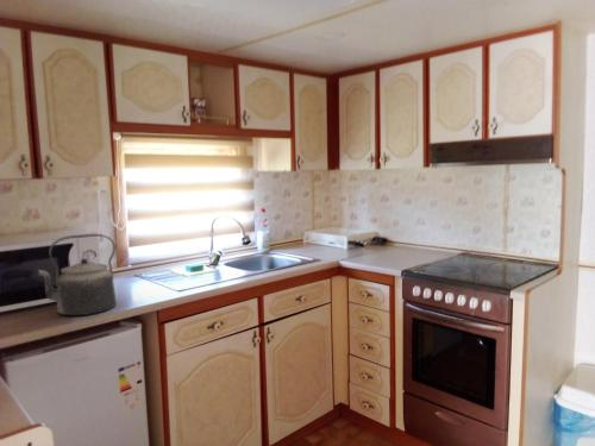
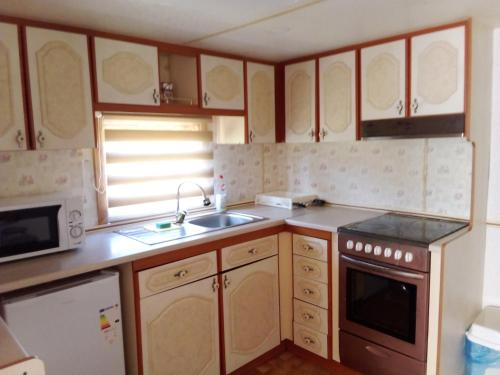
- kettle (79, 272)
